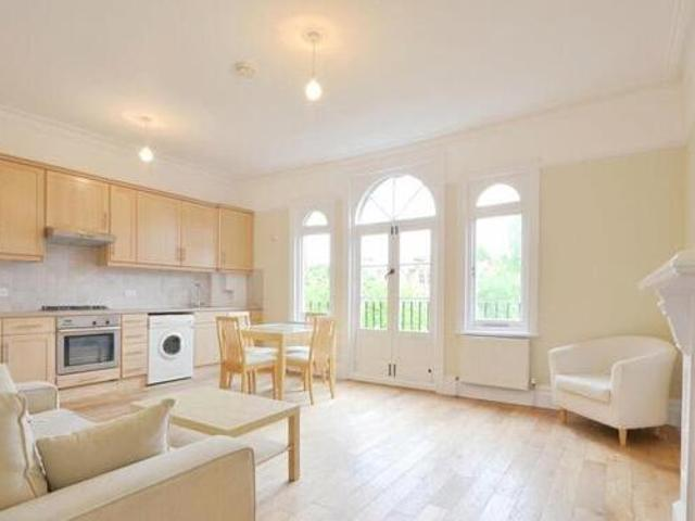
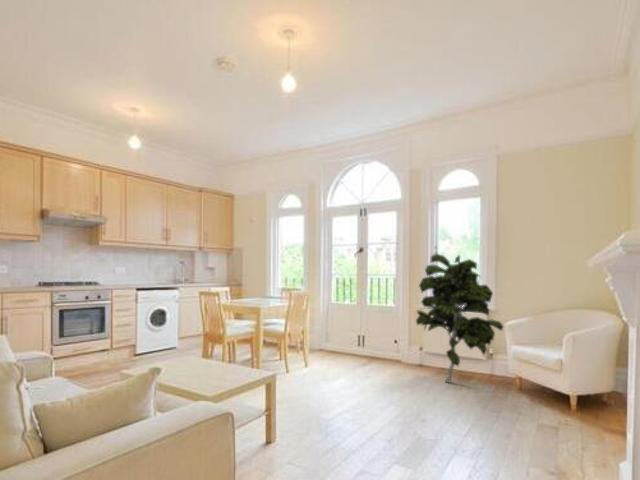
+ indoor plant (456, 317)
